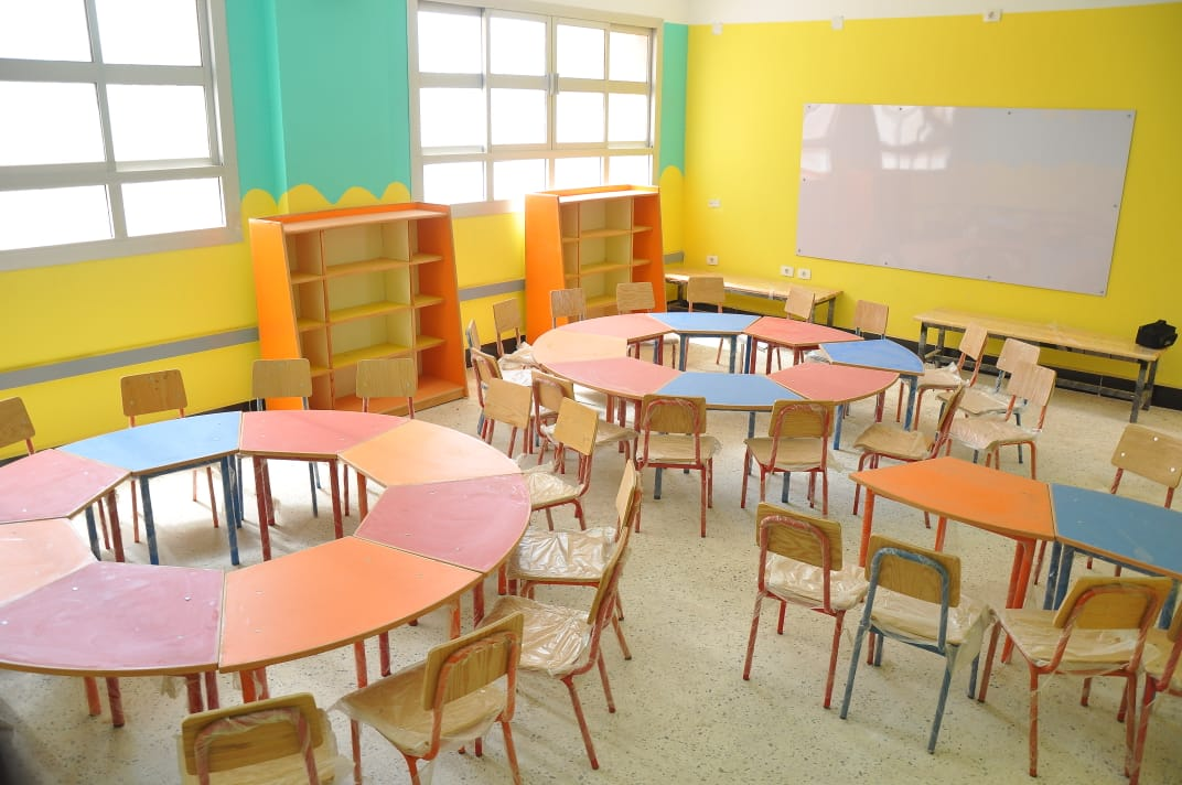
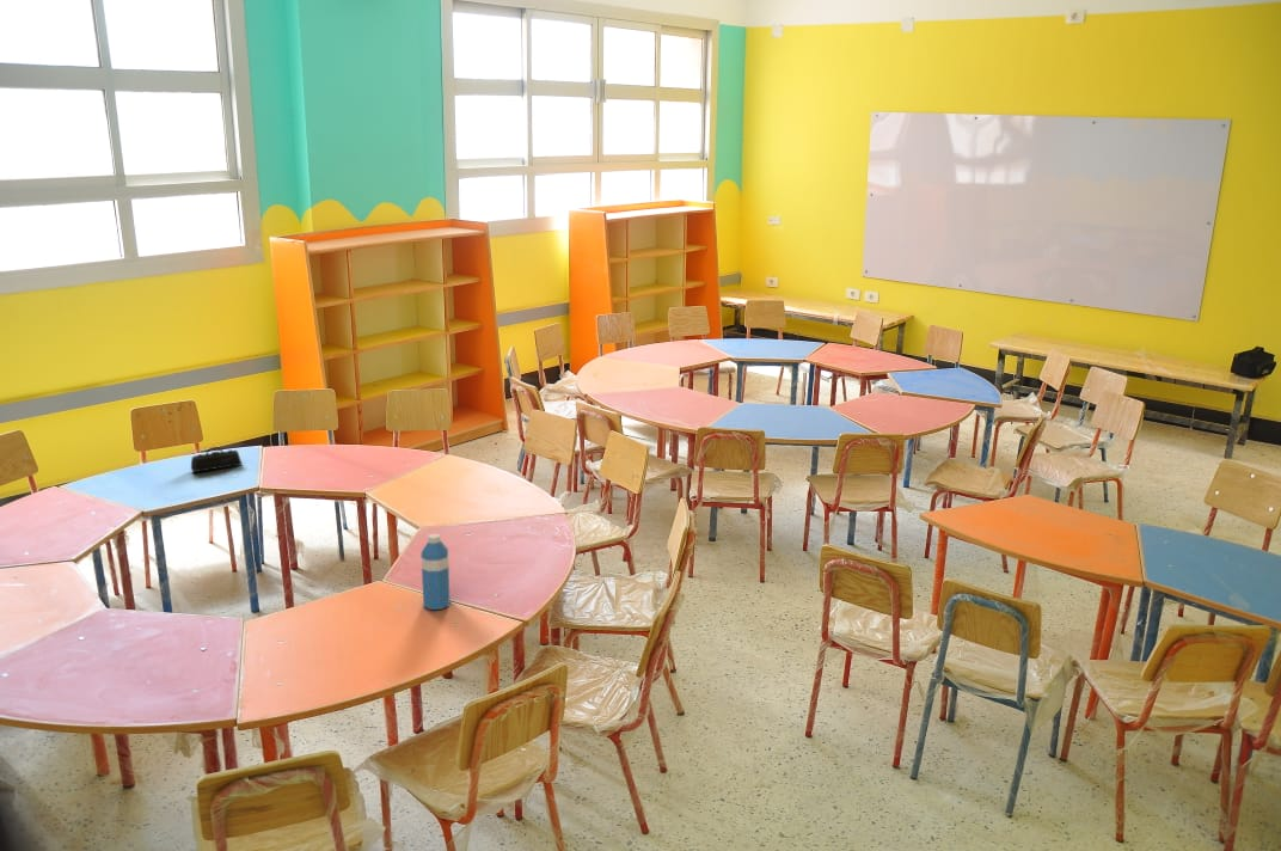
+ water bottle (435, 570)
+ pencil case (215, 457)
